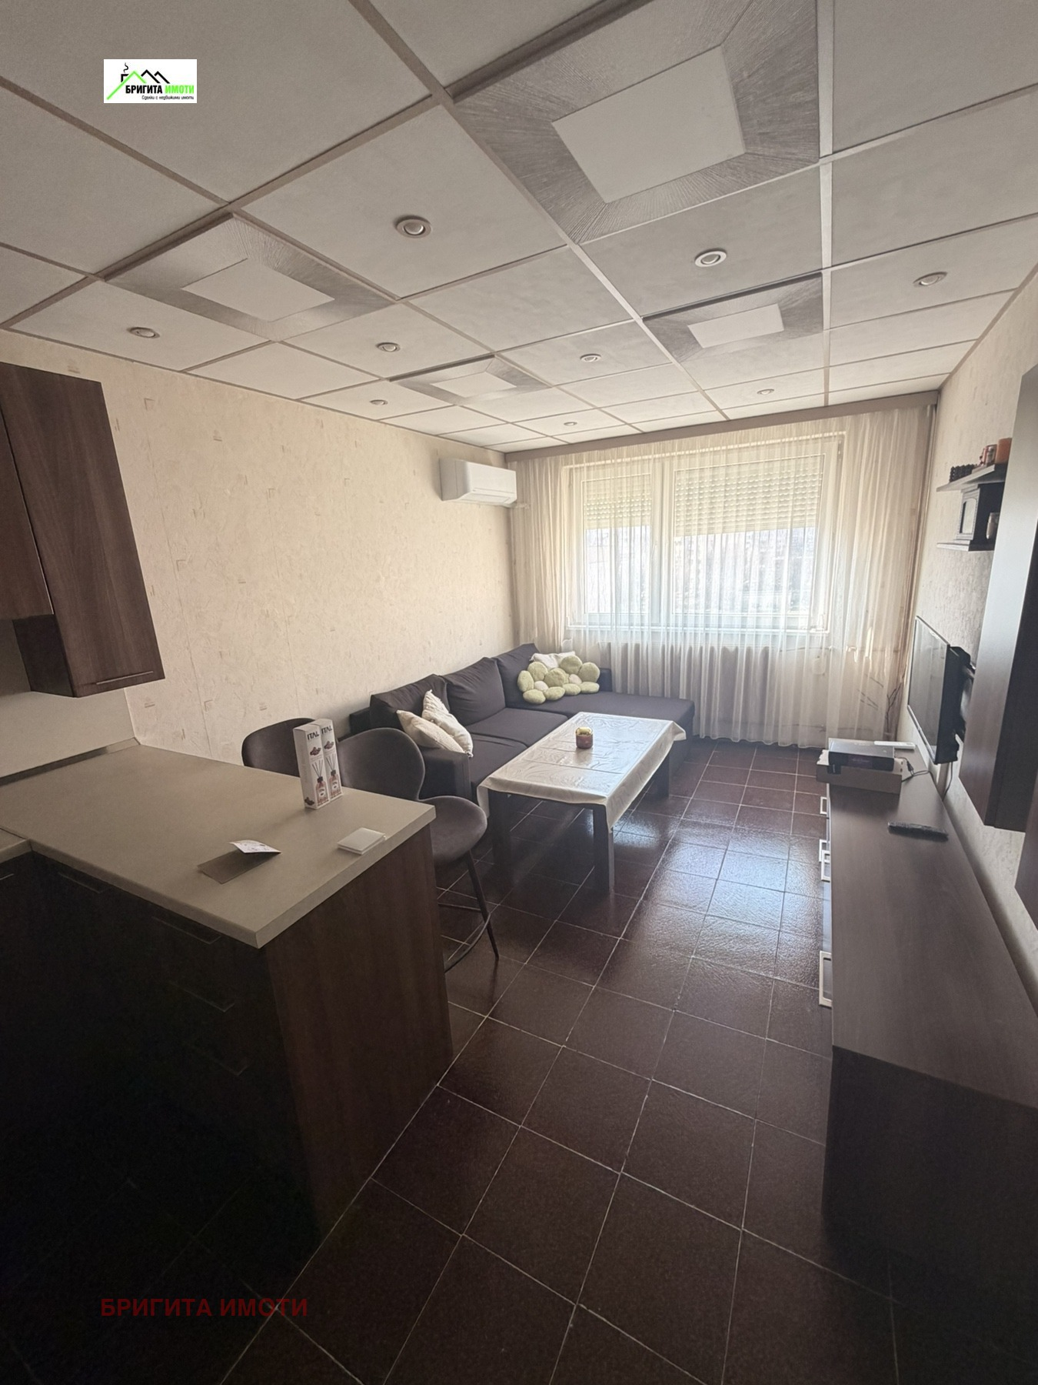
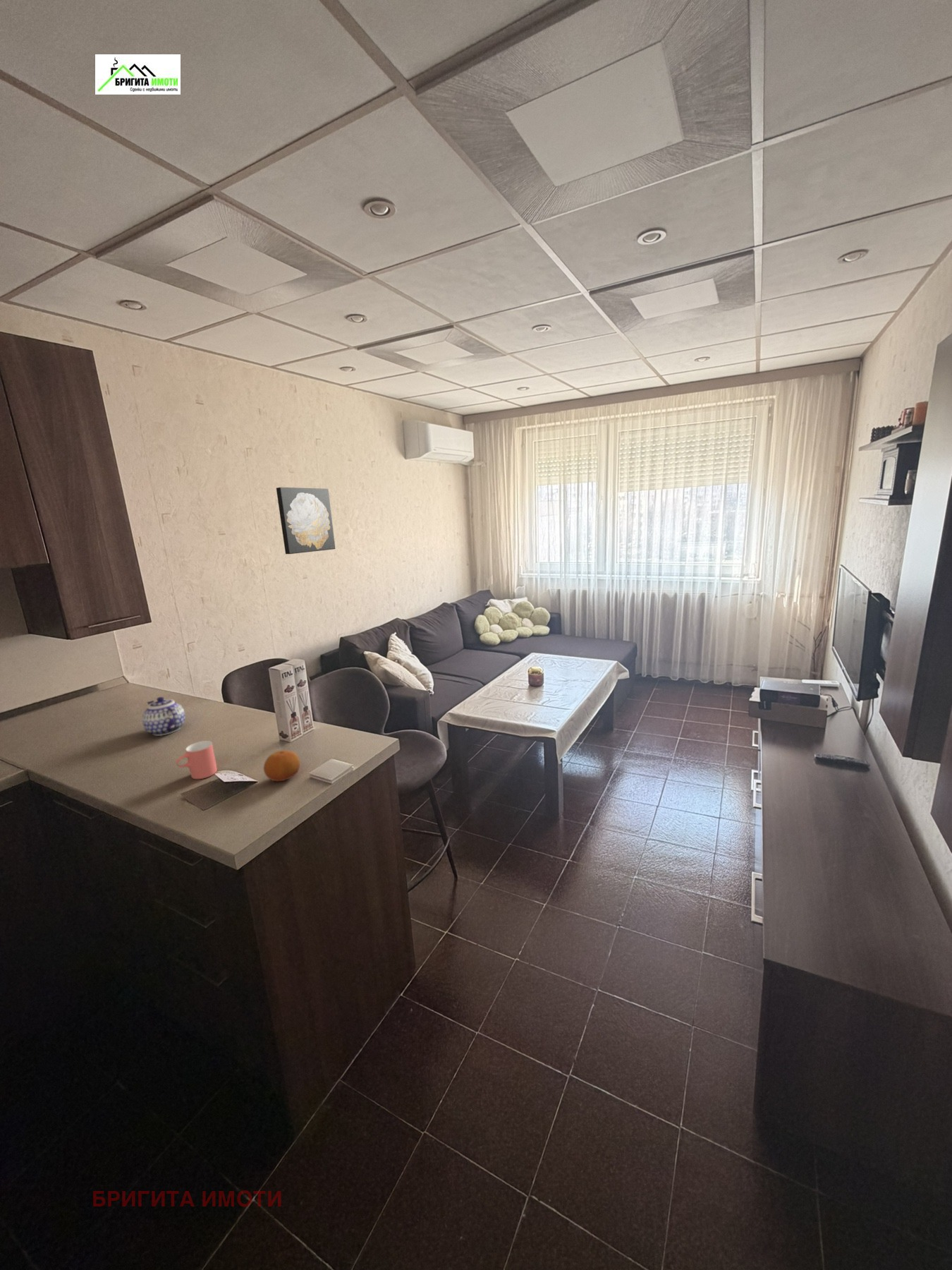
+ wall art (307, 520)
+ teapot (163, 713)
+ cup (196, 761)
+ fruit (282, 765)
